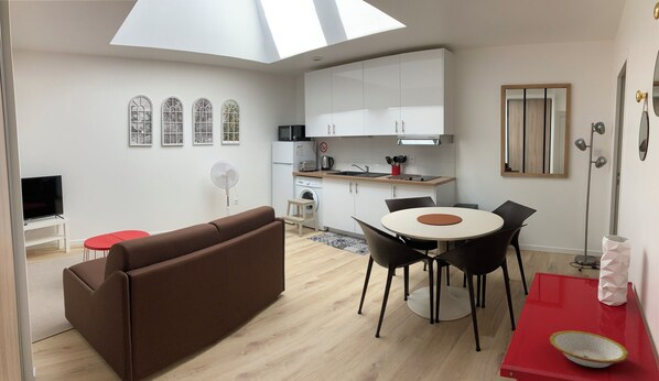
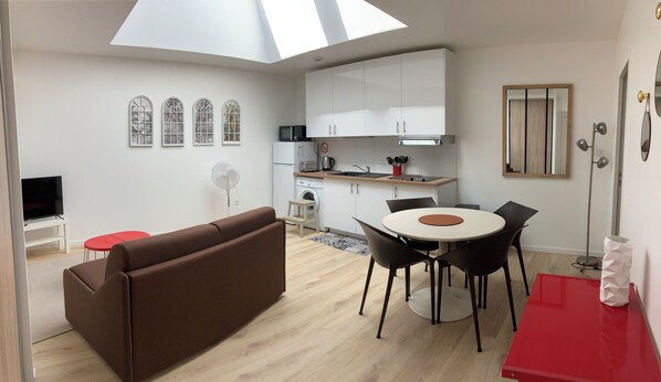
- bowl (586, 351)
